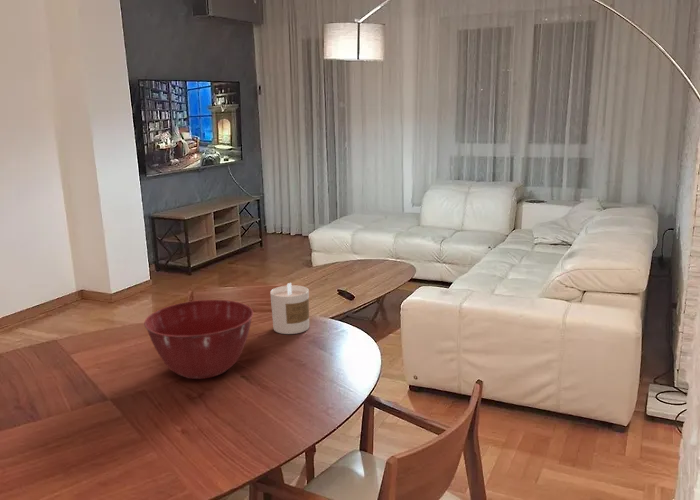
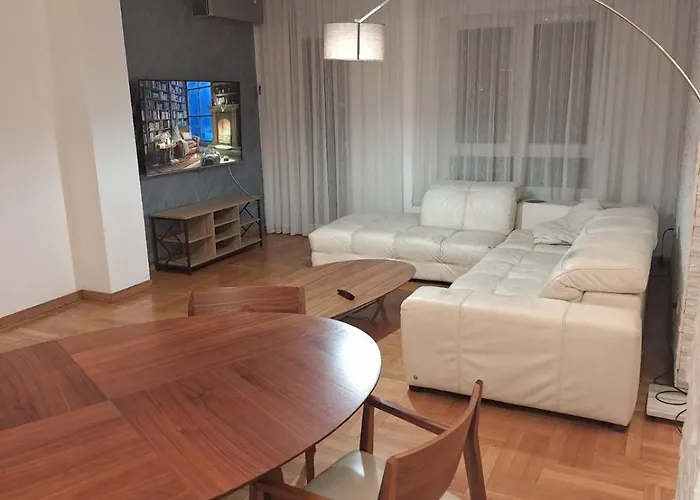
- mixing bowl (202, 342)
- candle (290, 305)
